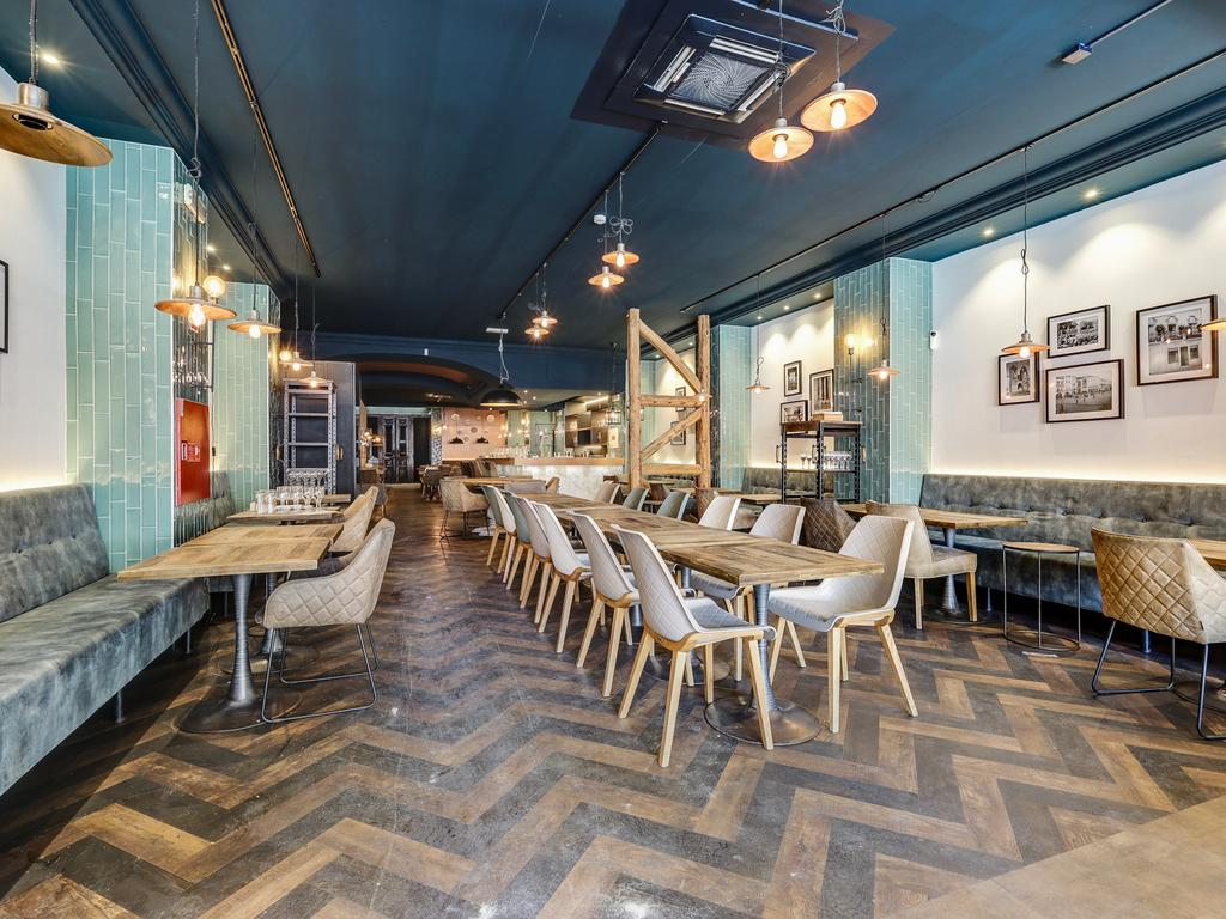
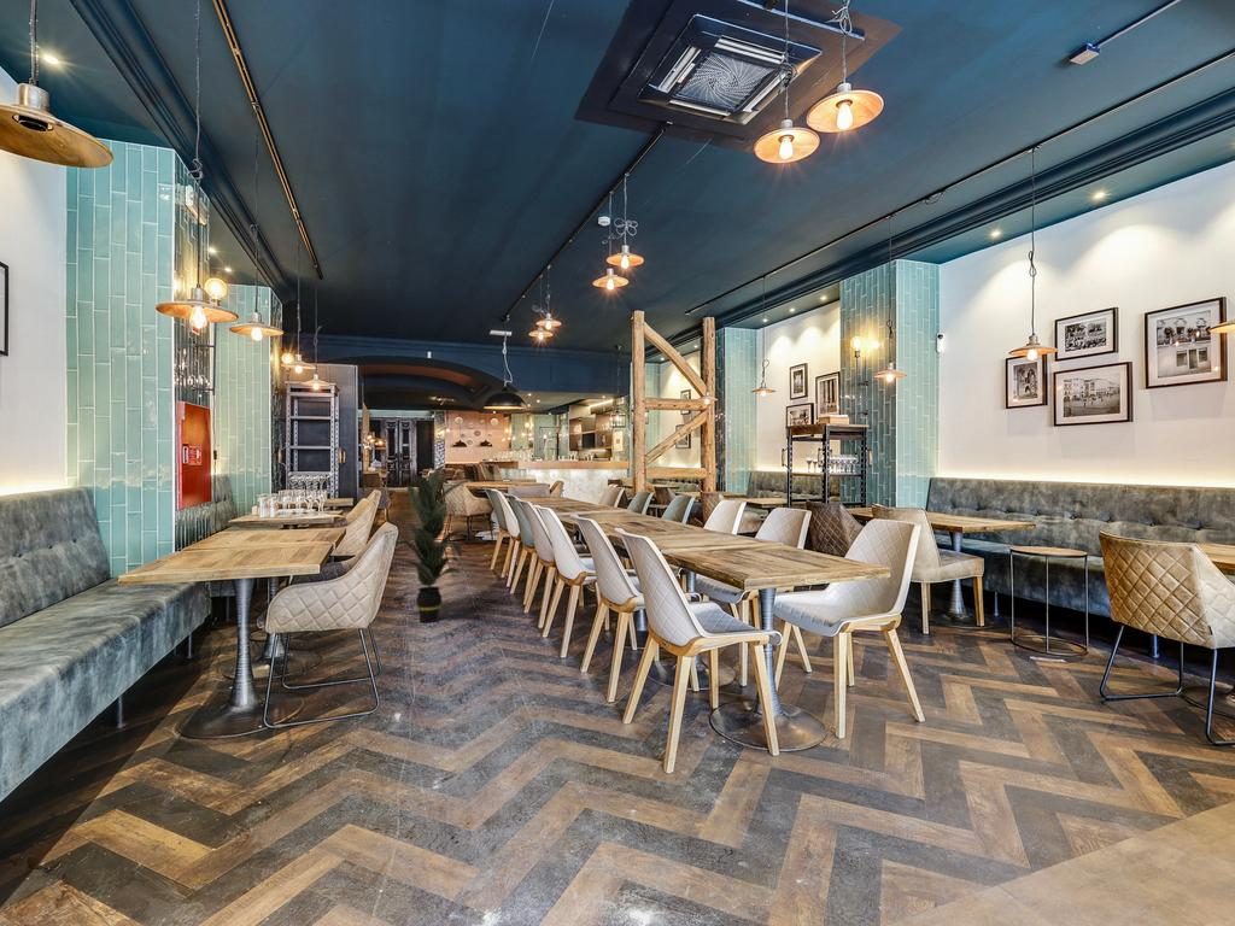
+ indoor plant (434, 543)
